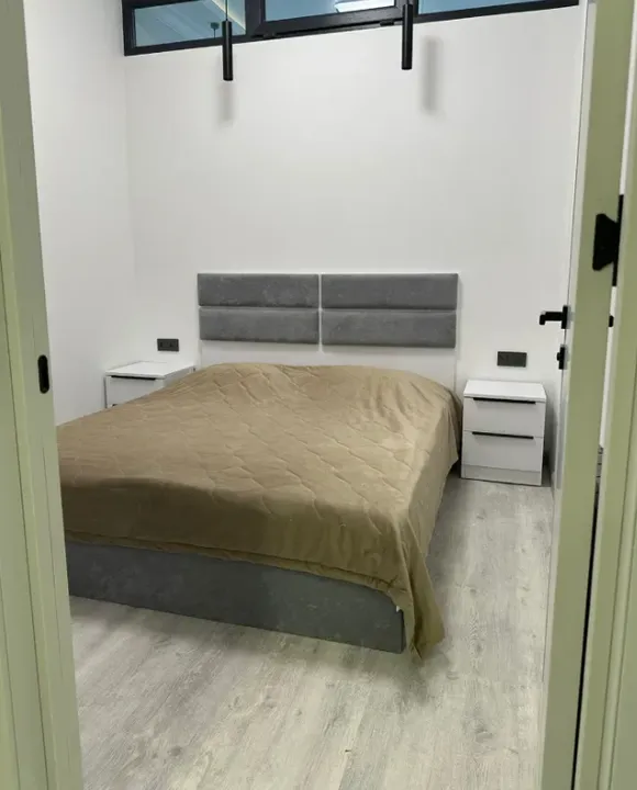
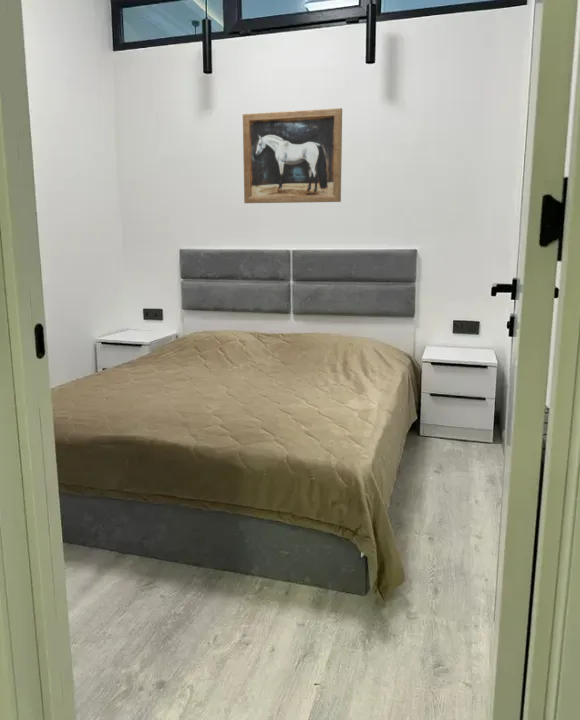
+ wall art (291, 157)
